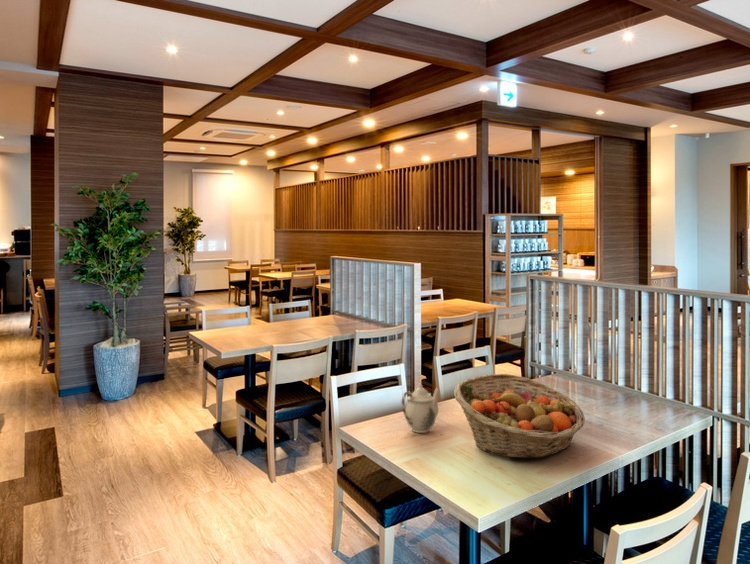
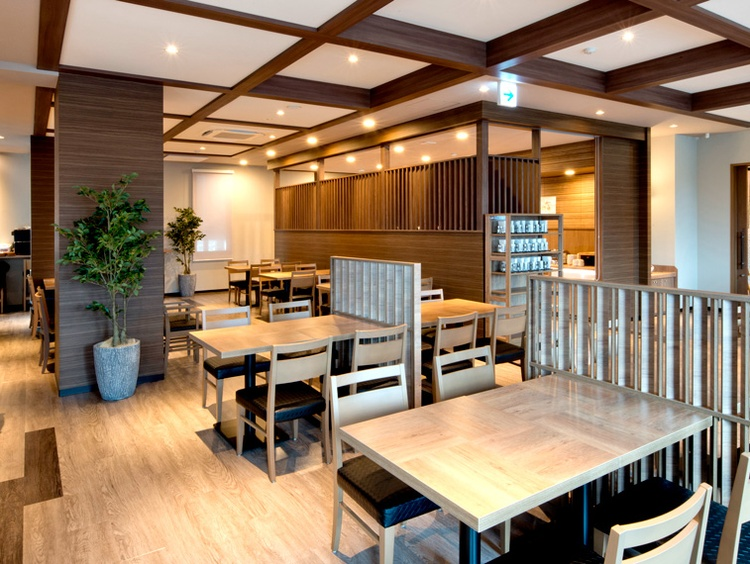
- fruit basket (518, 413)
- teapot (421, 406)
